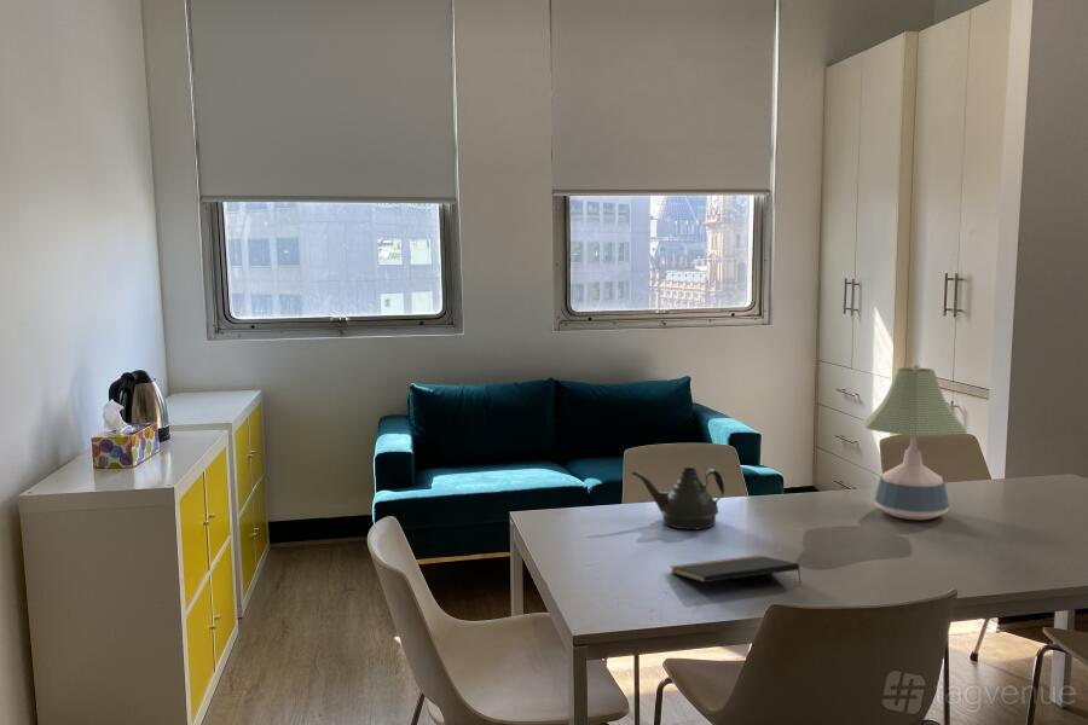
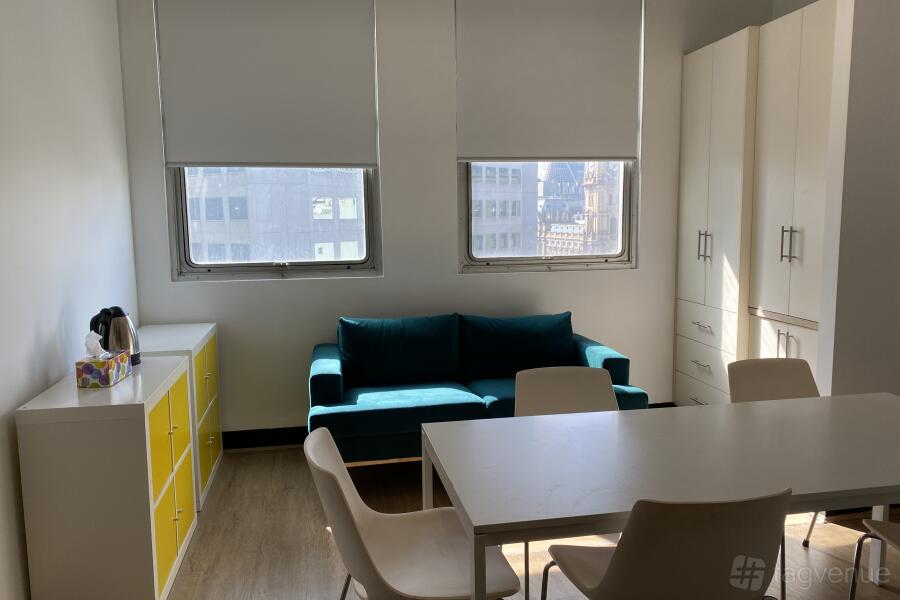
- teapot (677, 494)
- notepad (733, 568)
- desk lamp (913, 439)
